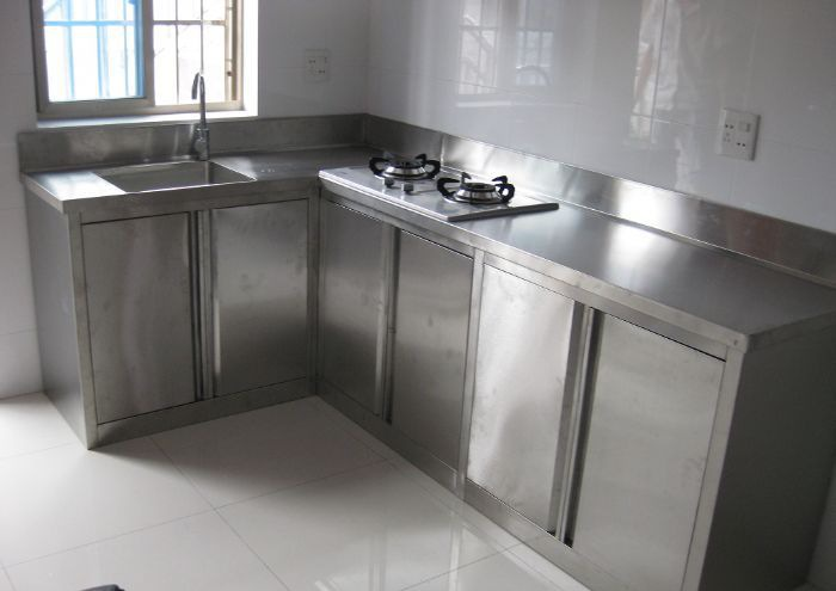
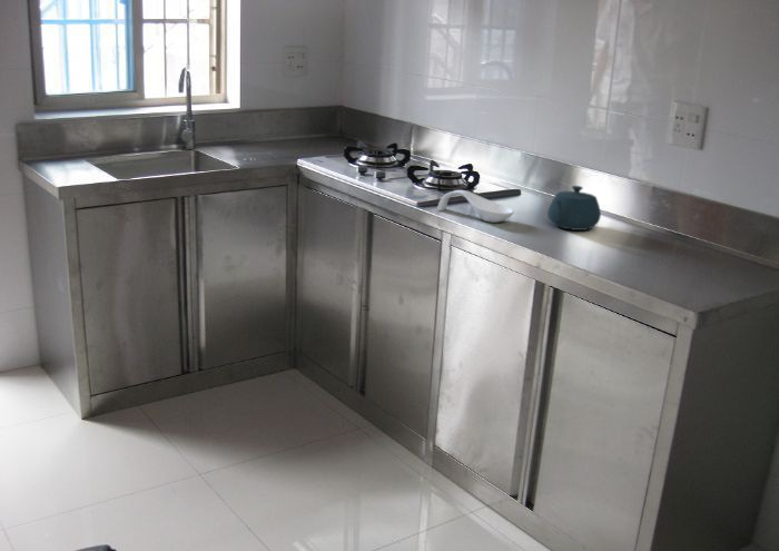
+ teapot (573, 206)
+ spoon rest (475, 205)
